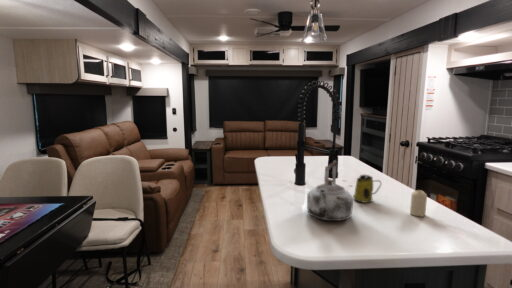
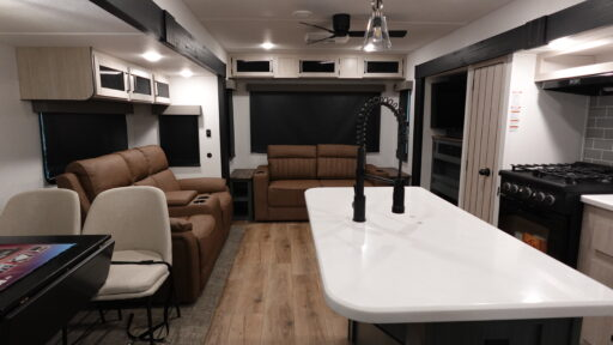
- candle (418, 202)
- kettle (328, 190)
- mug (365, 188)
